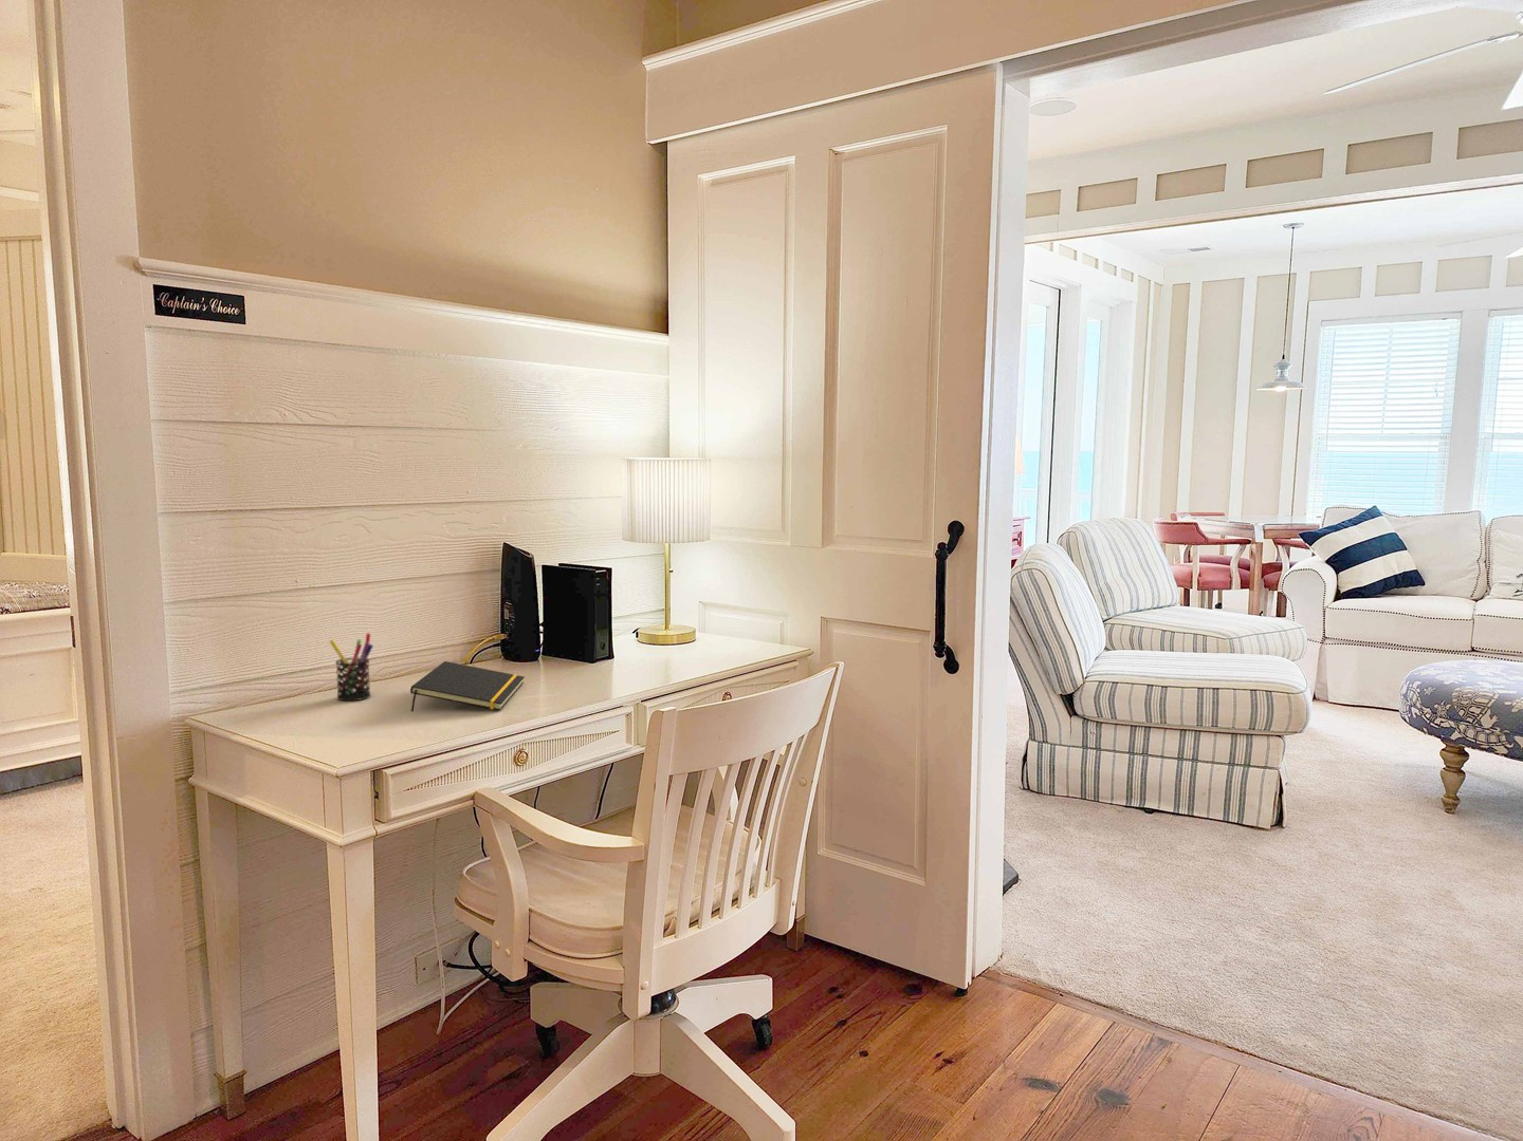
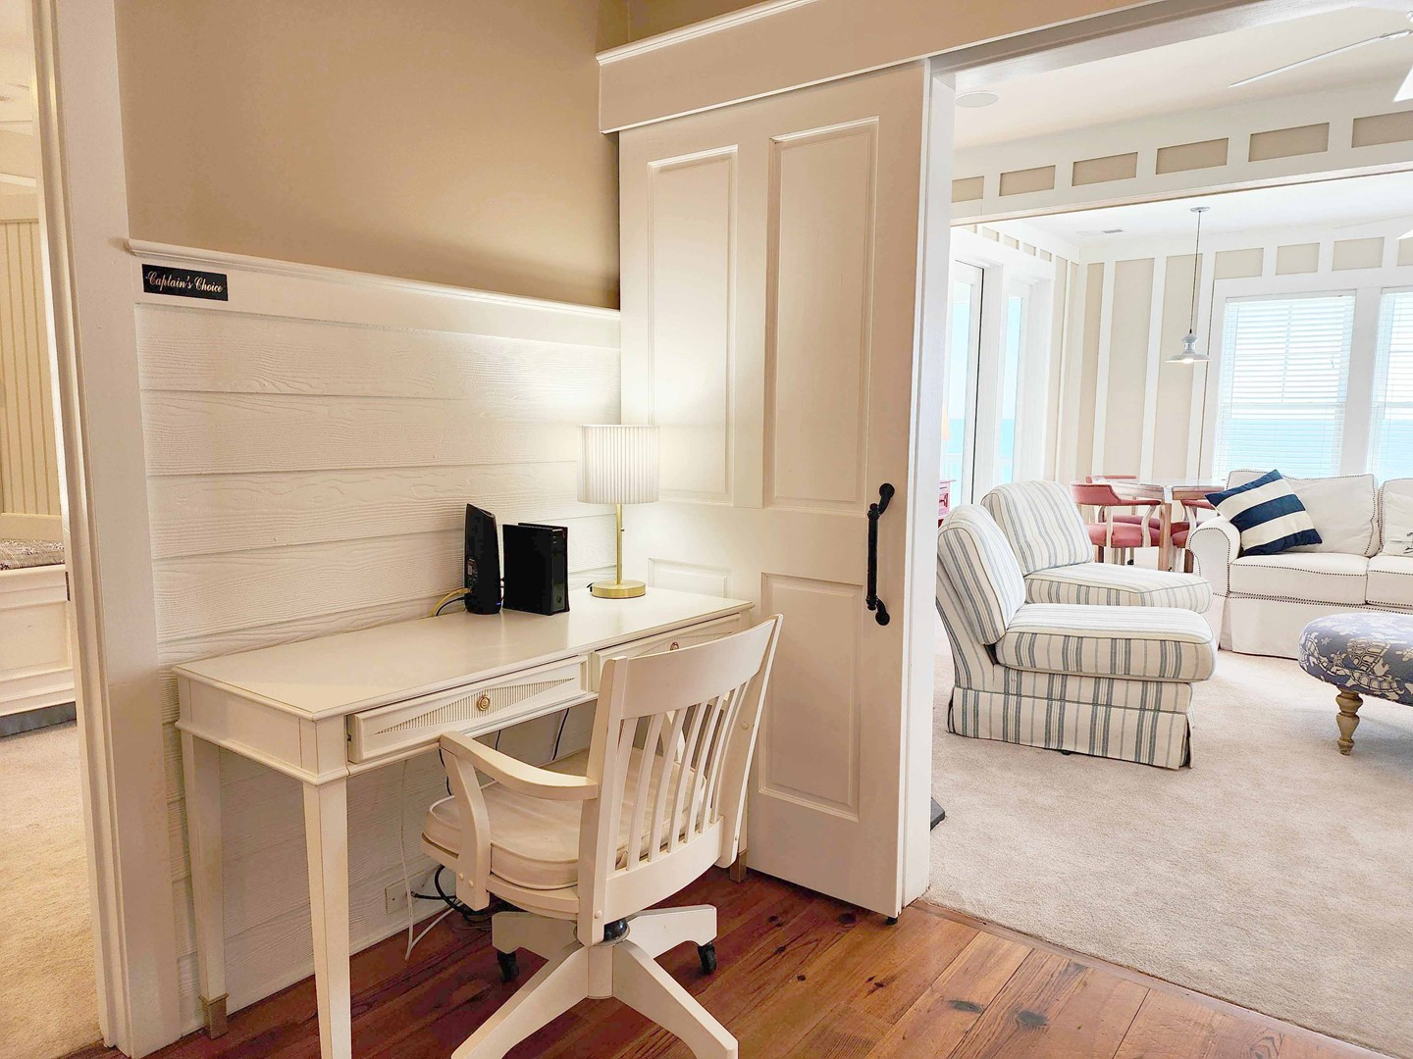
- pen holder (355, 664)
- notepad (470, 683)
